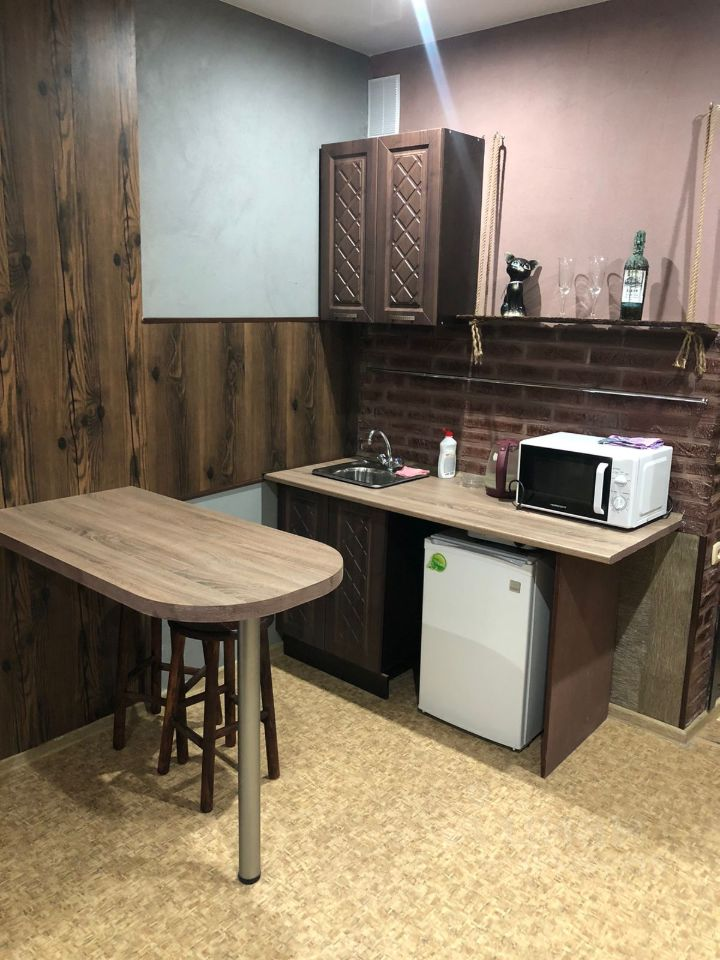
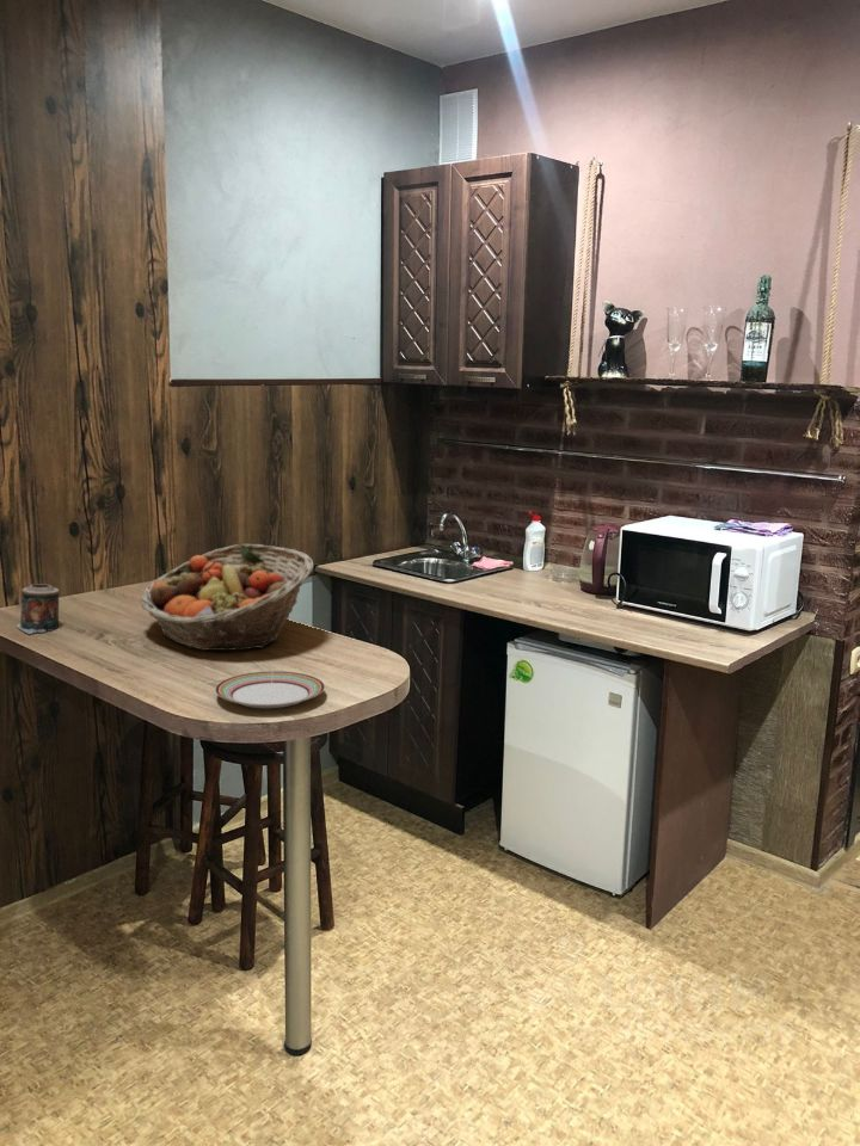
+ fruit basket (227, 593)
+ candle (36, 606)
+ plate (270, 691)
